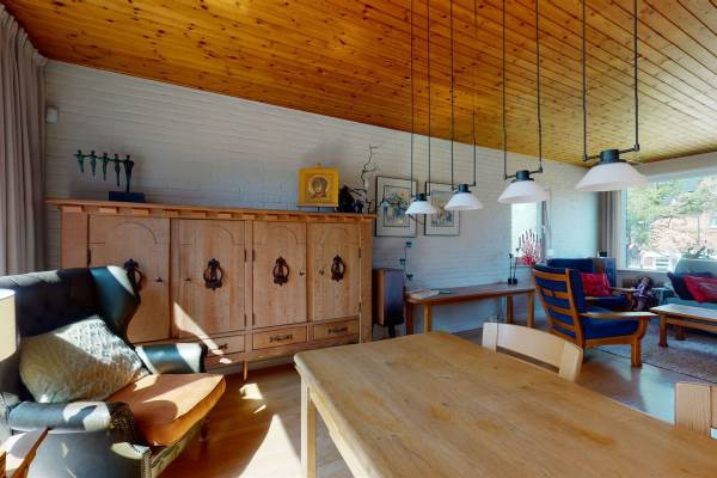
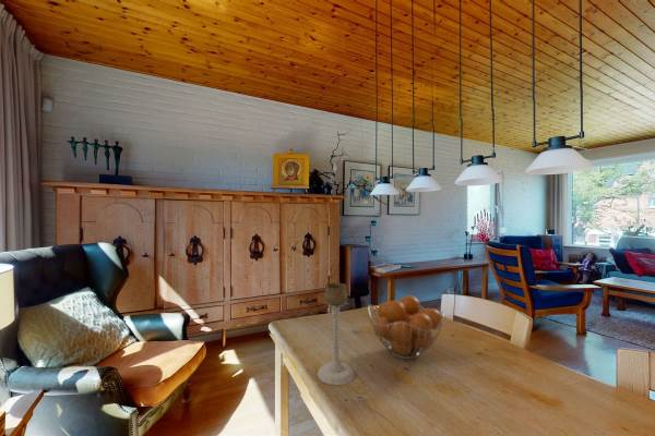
+ candle holder (335, 329)
+ fruit basket (404, 325)
